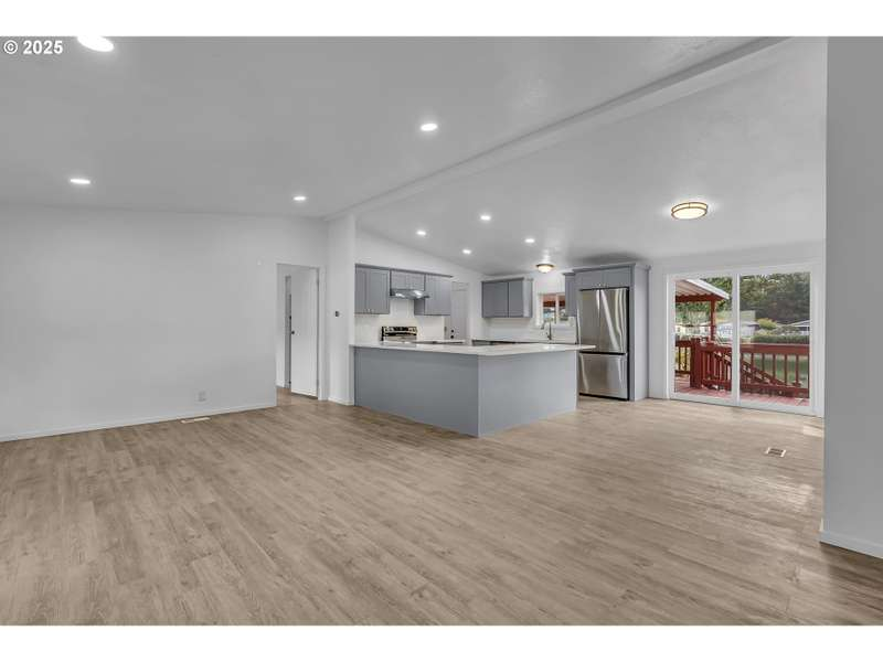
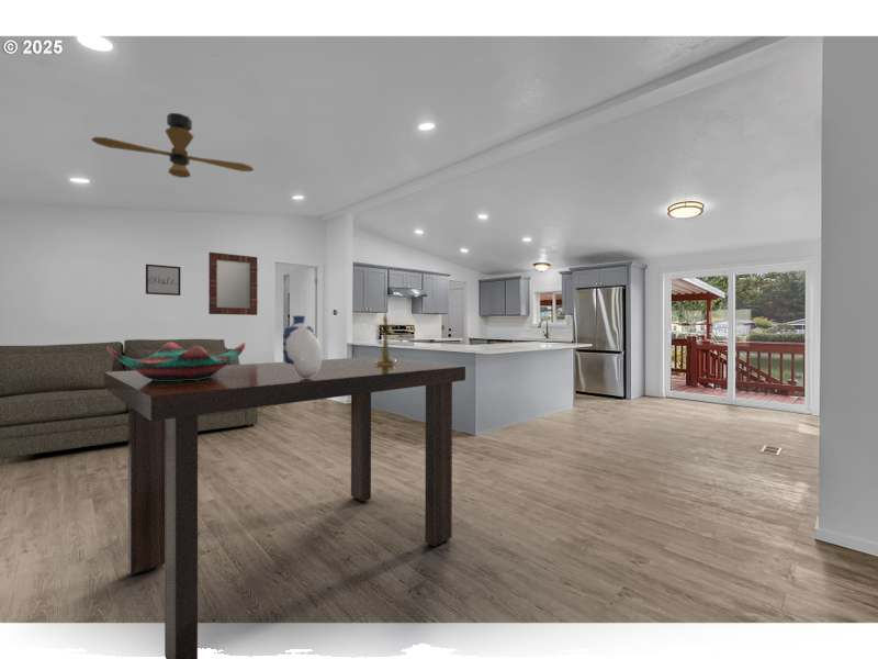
+ wall art (162, 280)
+ home mirror (234, 284)
+ candlestick (385, 336)
+ ceiling fan (179, 139)
+ vase (302, 346)
+ decorative bowl (182, 360)
+ dining table (351, 462)
+ sofa (117, 398)
